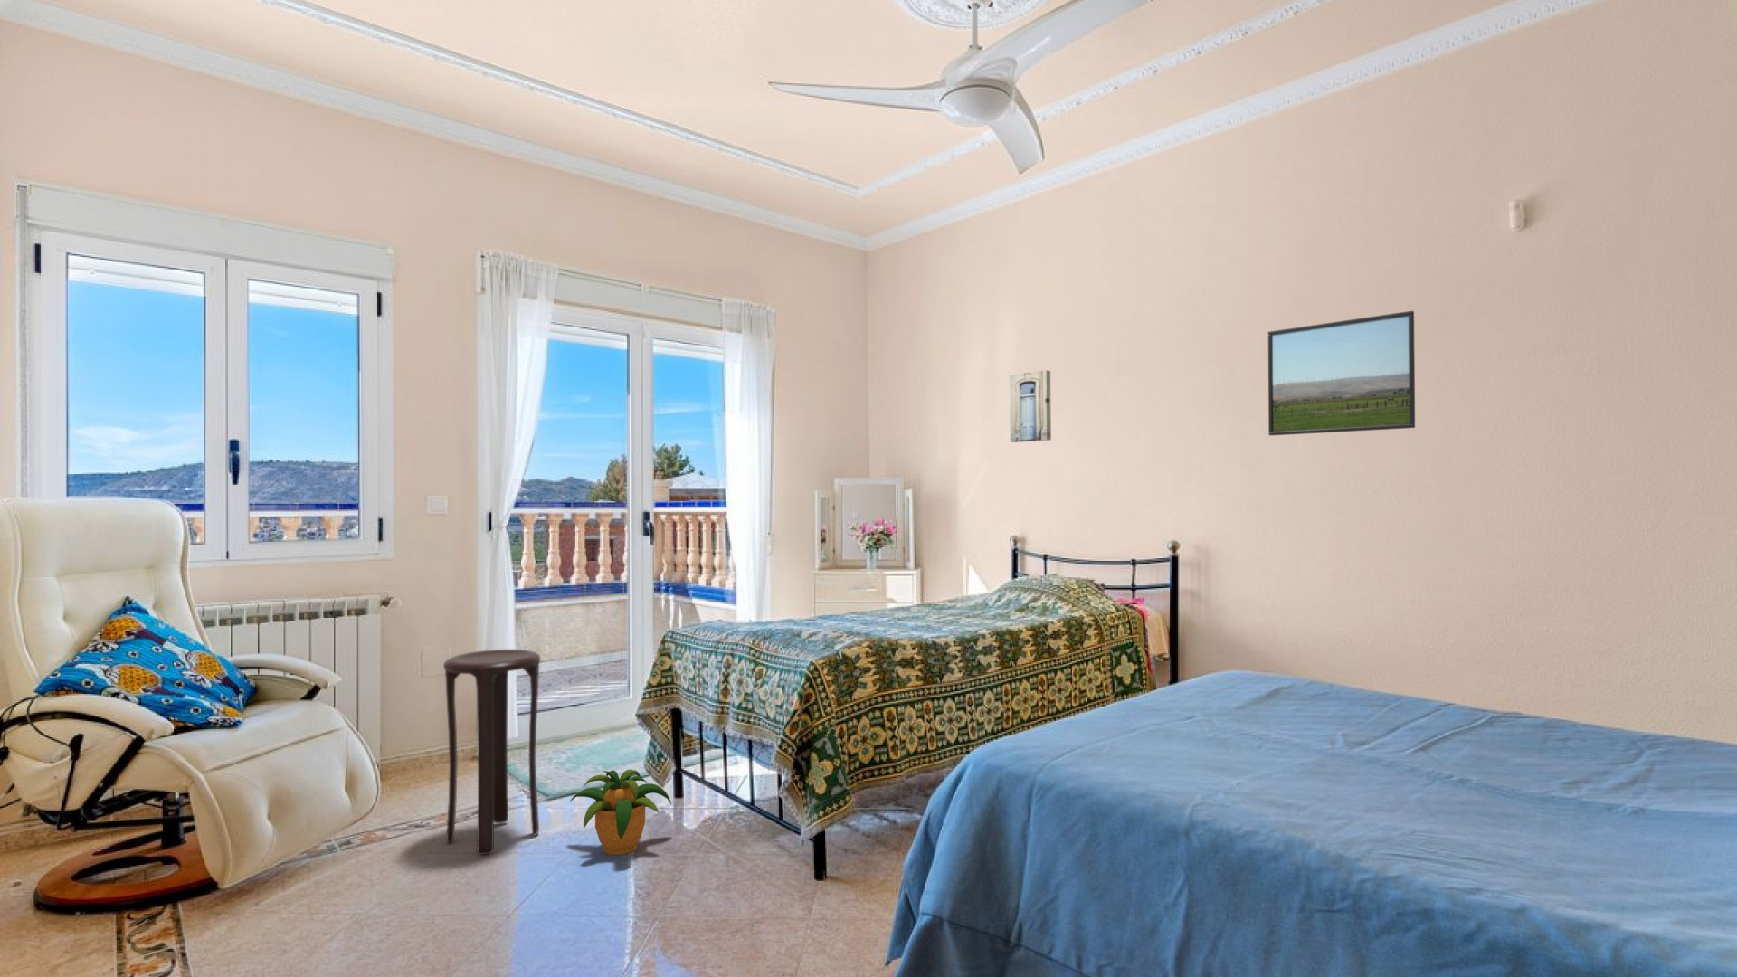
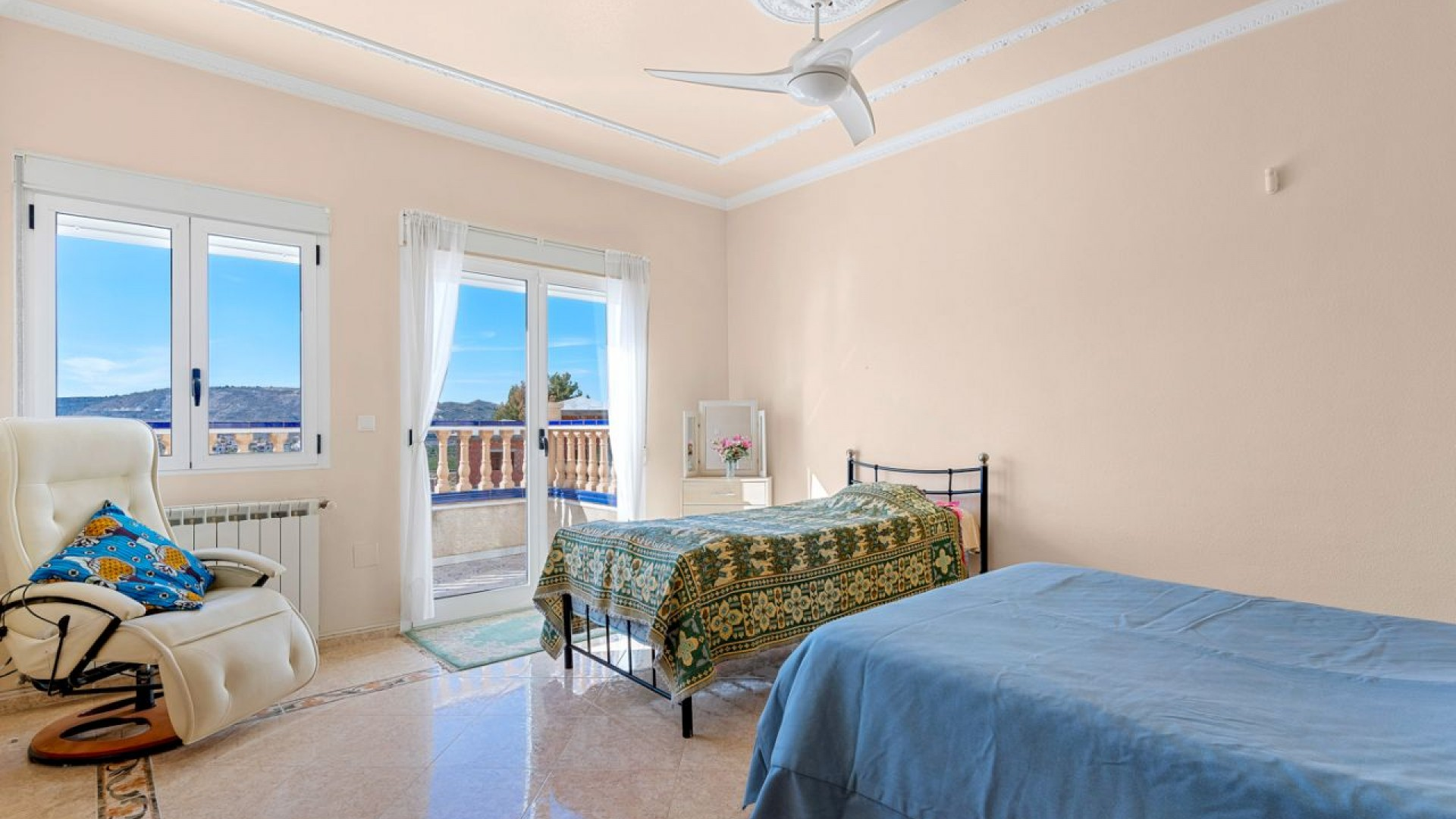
- wall art (1030, 407)
- potted plant (614, 806)
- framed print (1337, 376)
- stool (493, 747)
